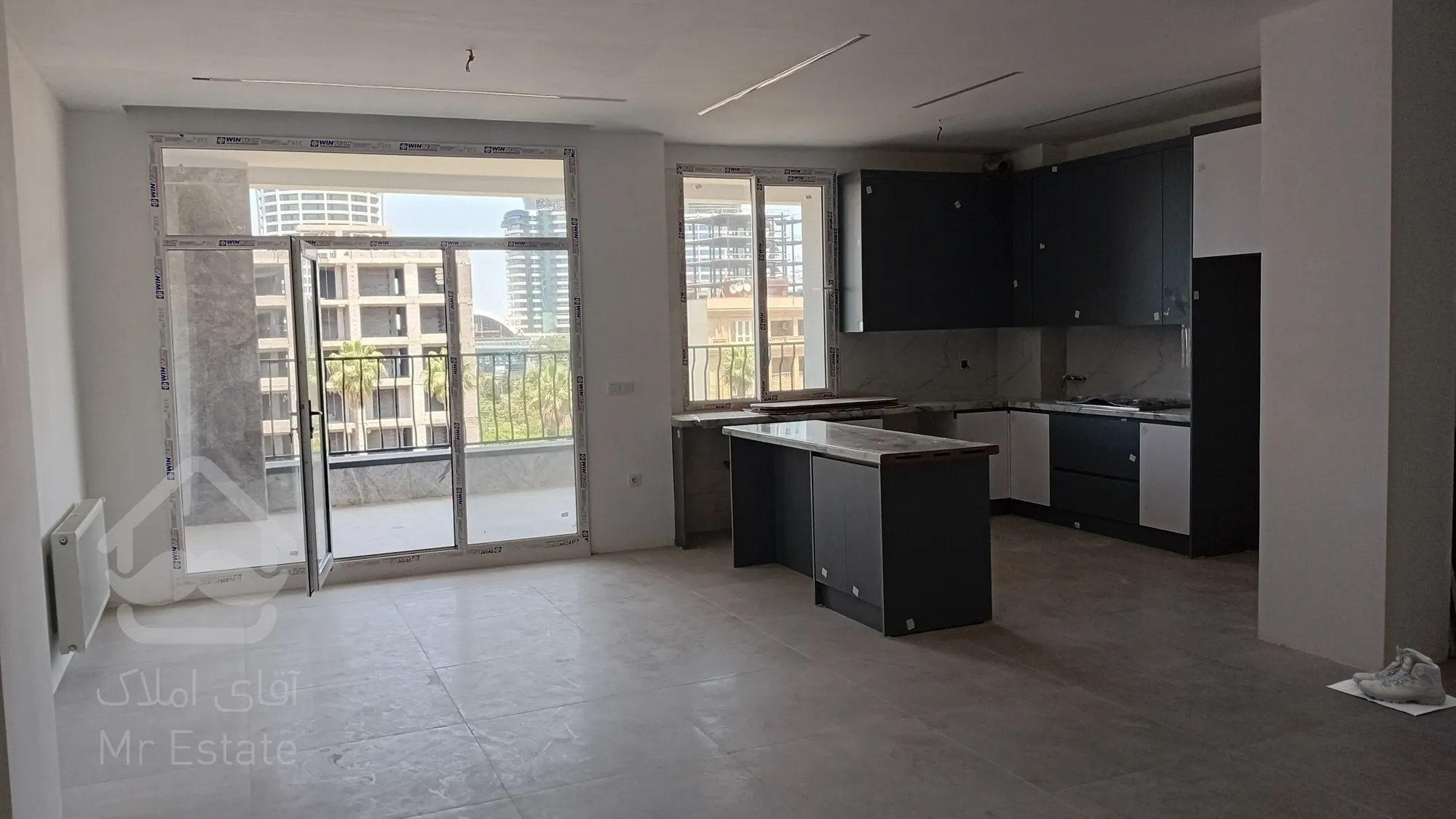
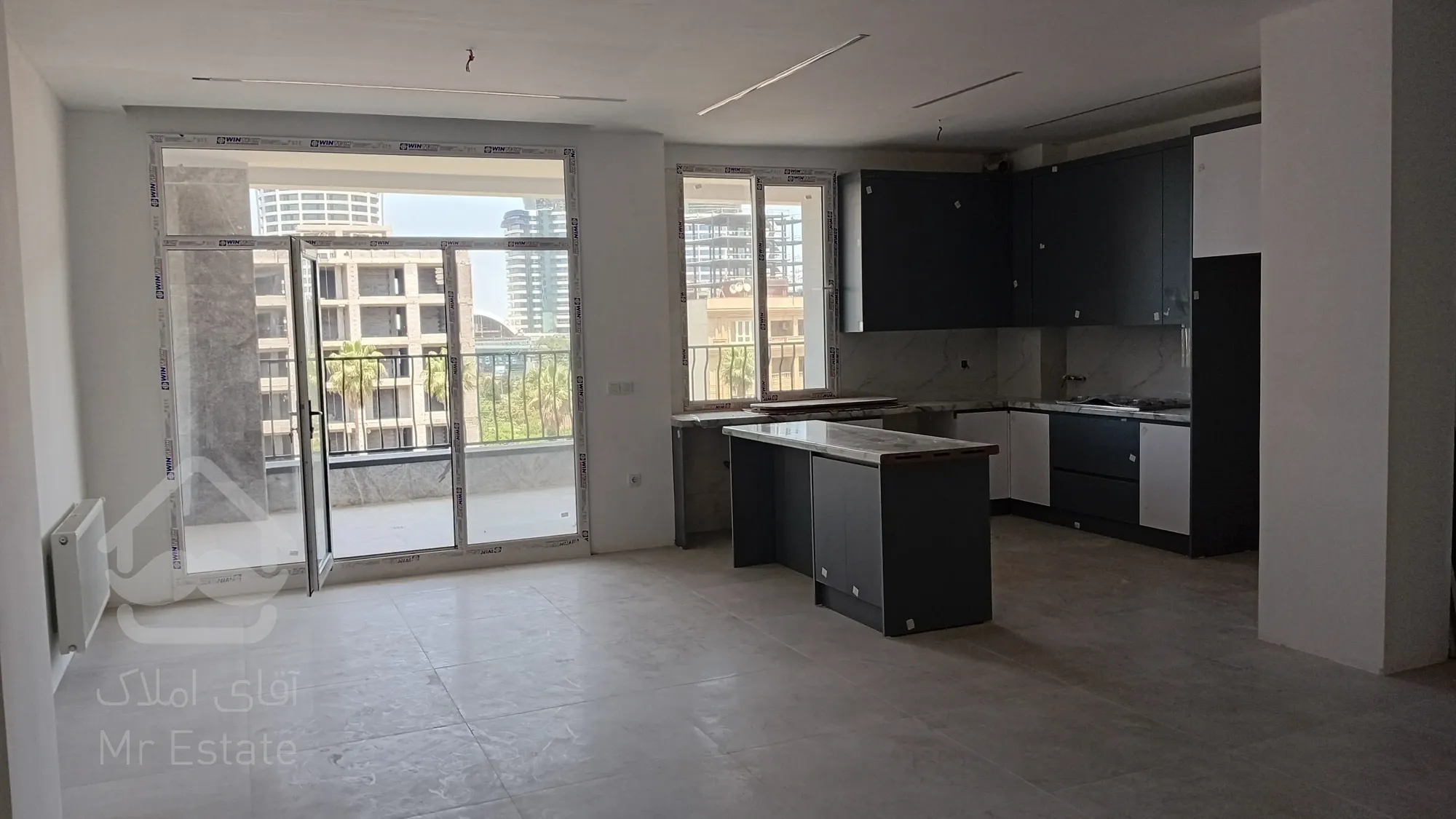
- boots (1396, 670)
